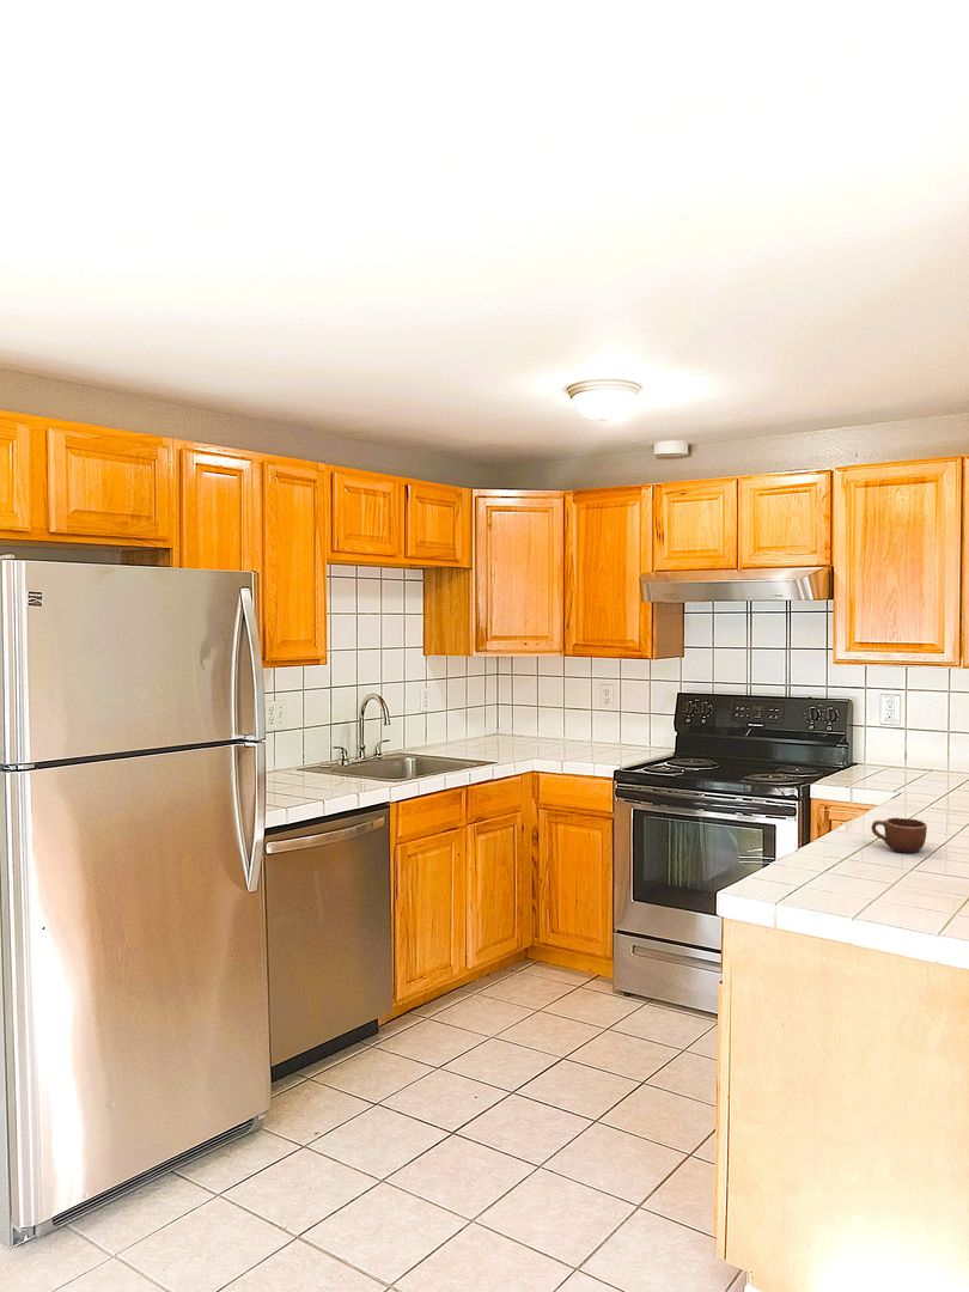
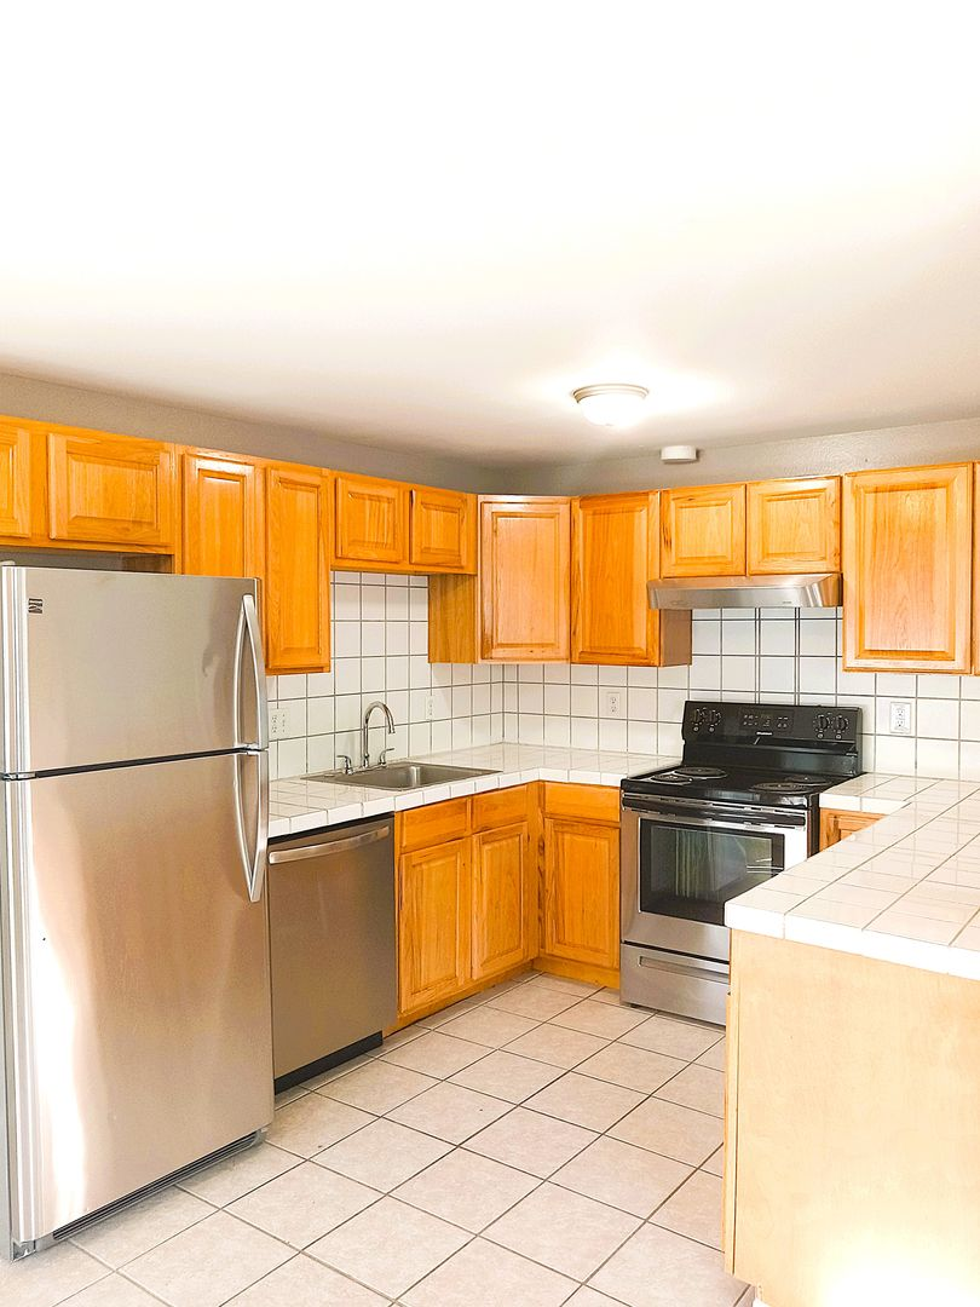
- mug (901, 835)
